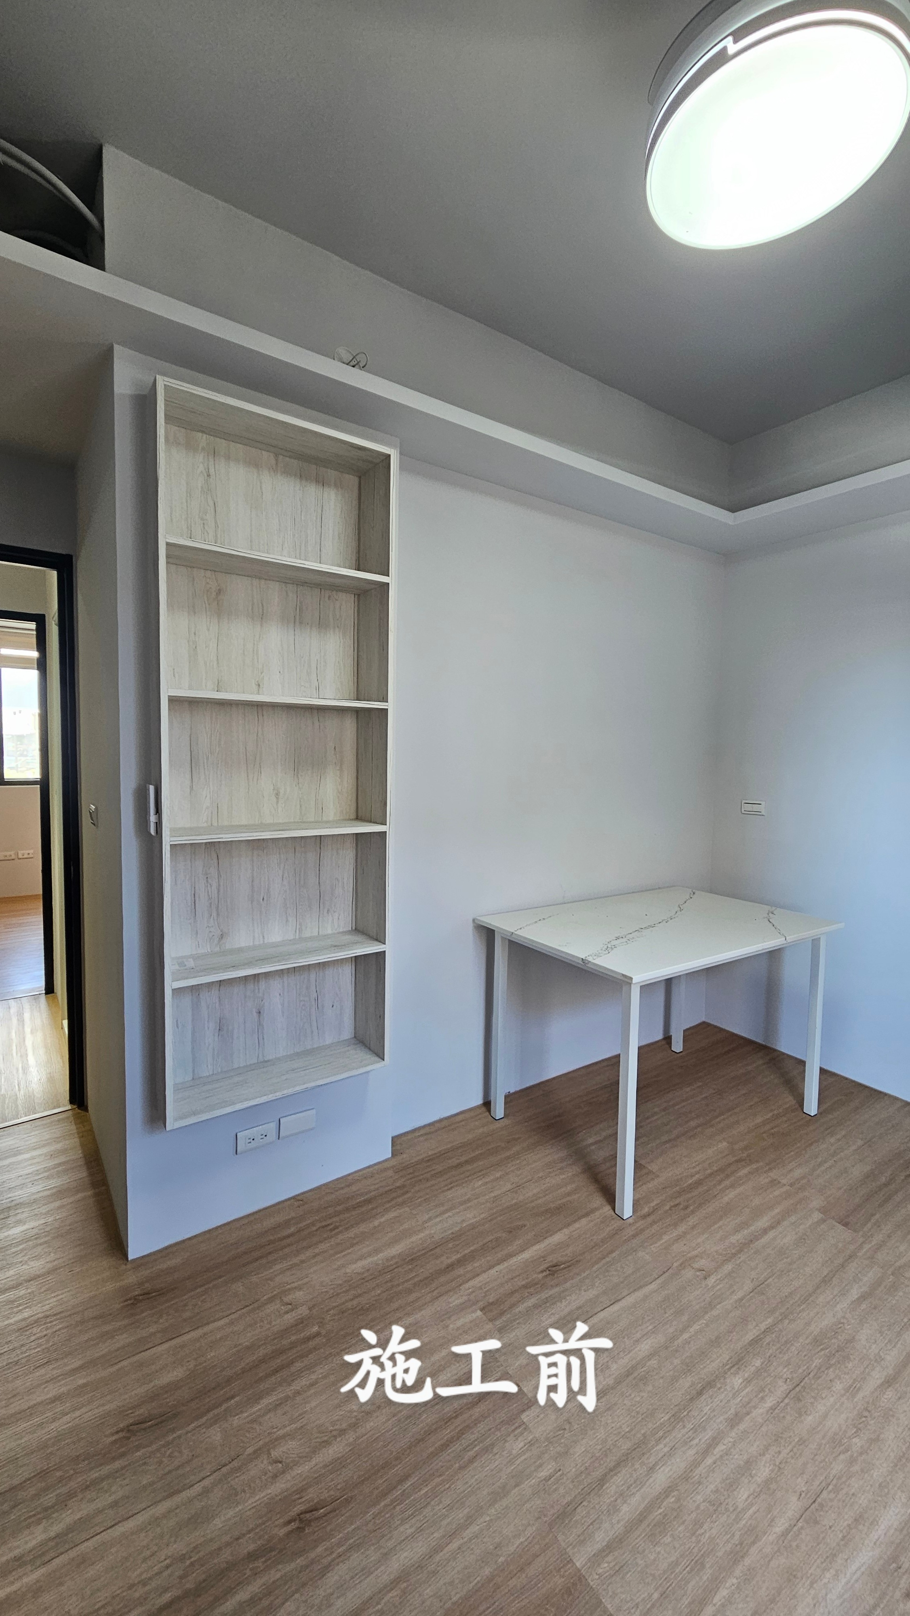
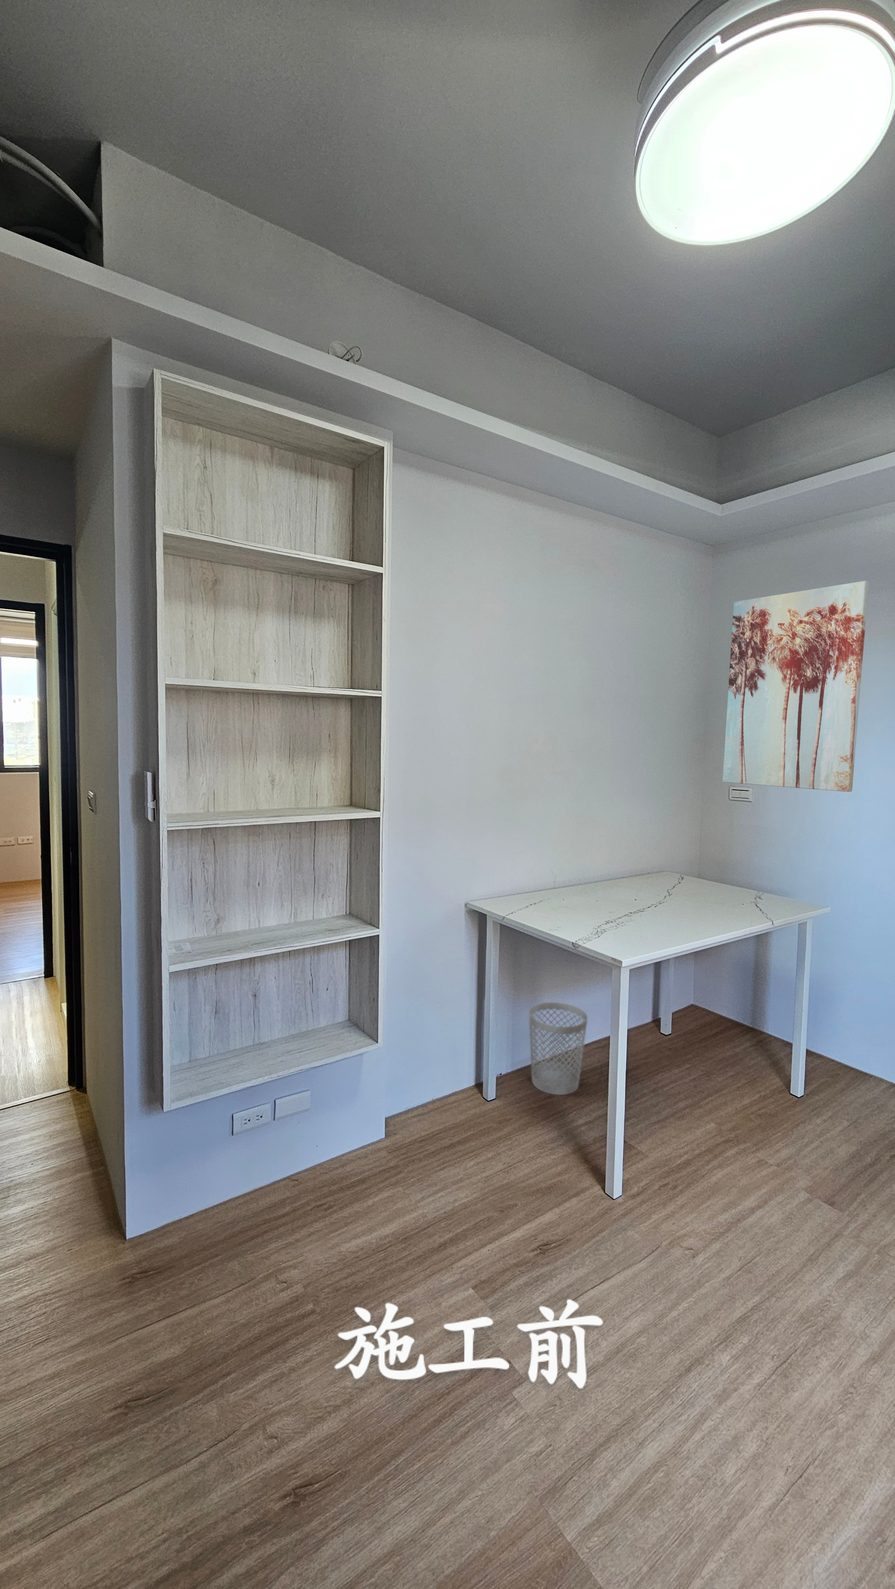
+ wall art (789, 691)
+ wastebasket (557, 1049)
